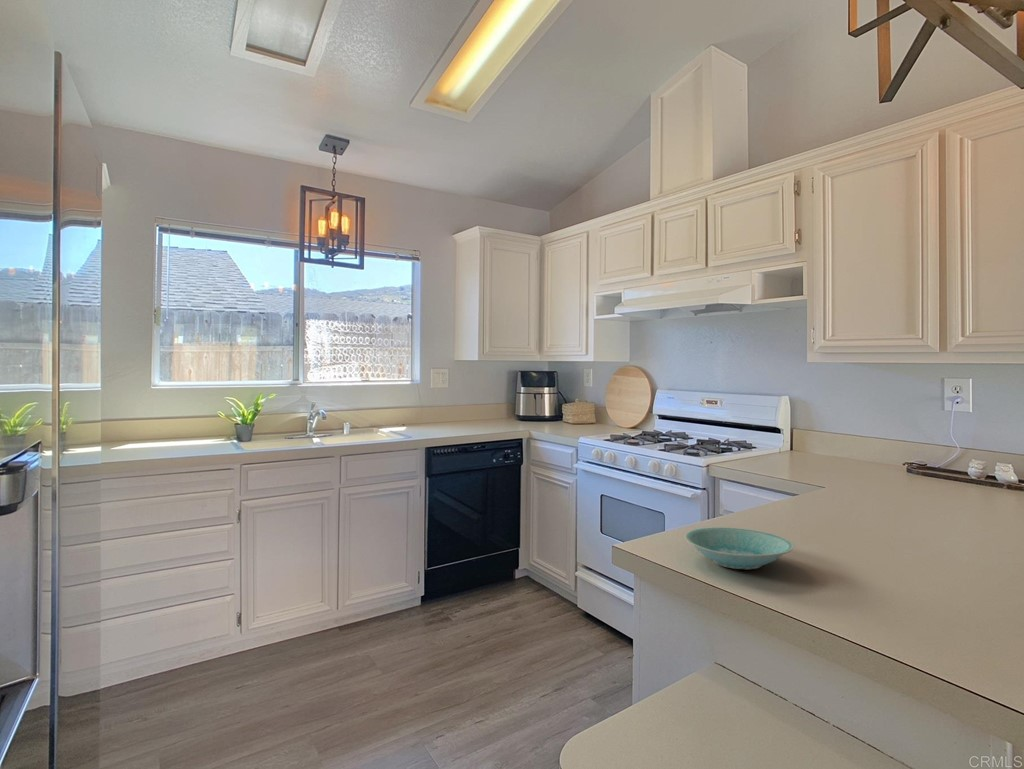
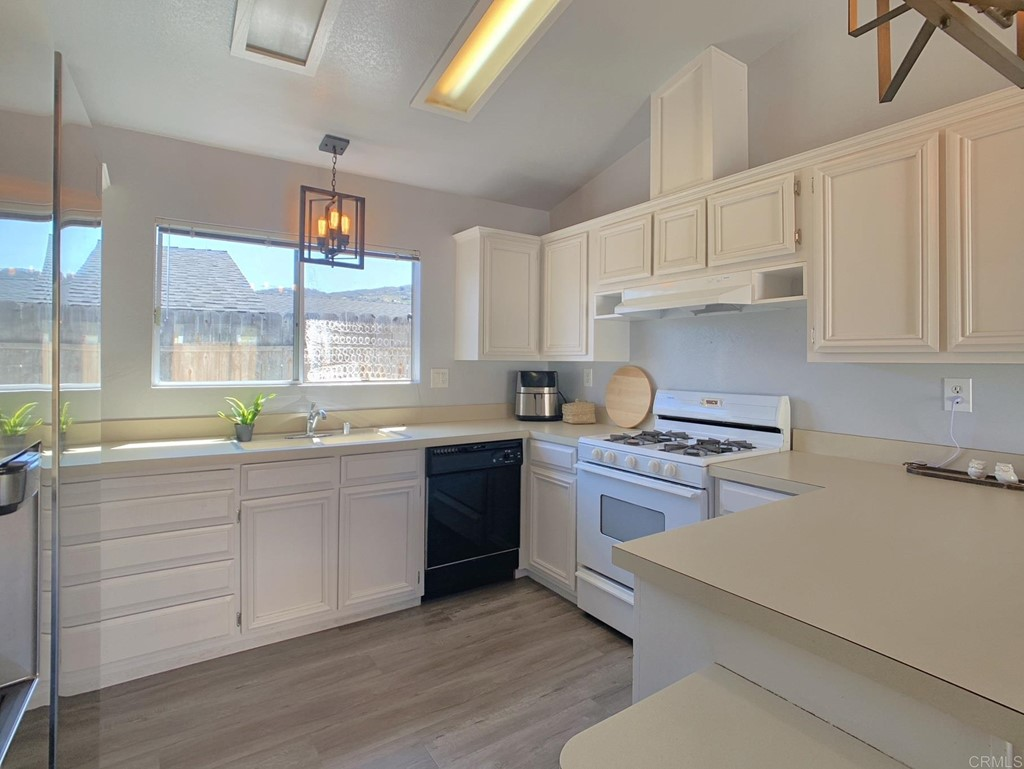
- bowl (737, 550)
